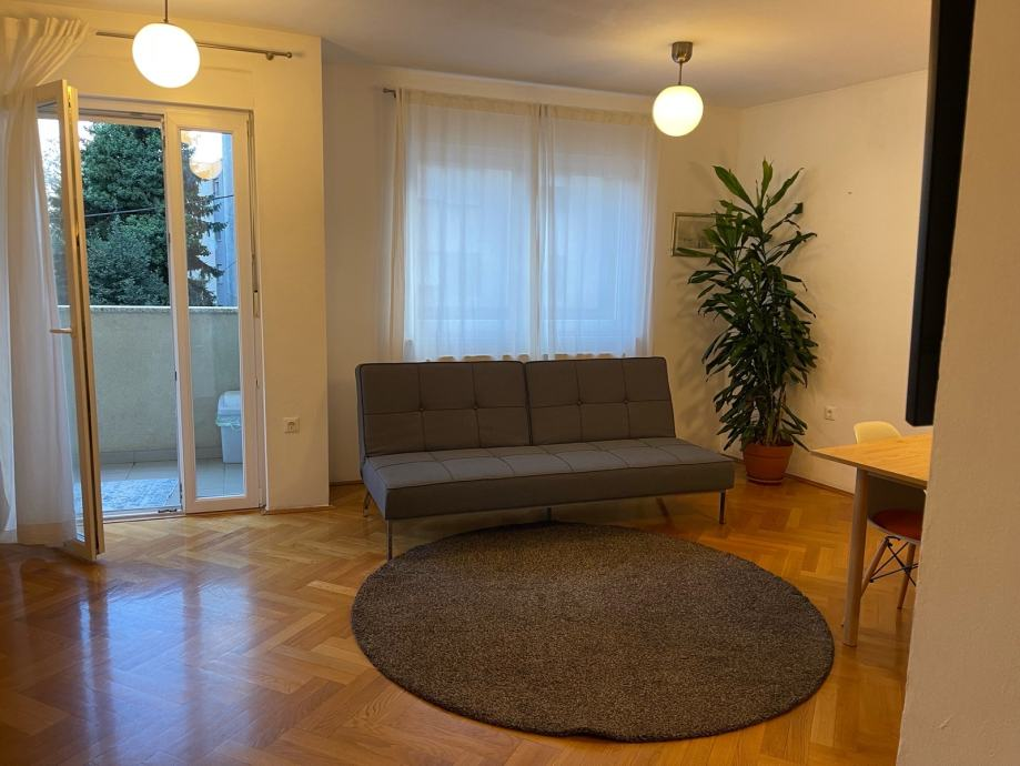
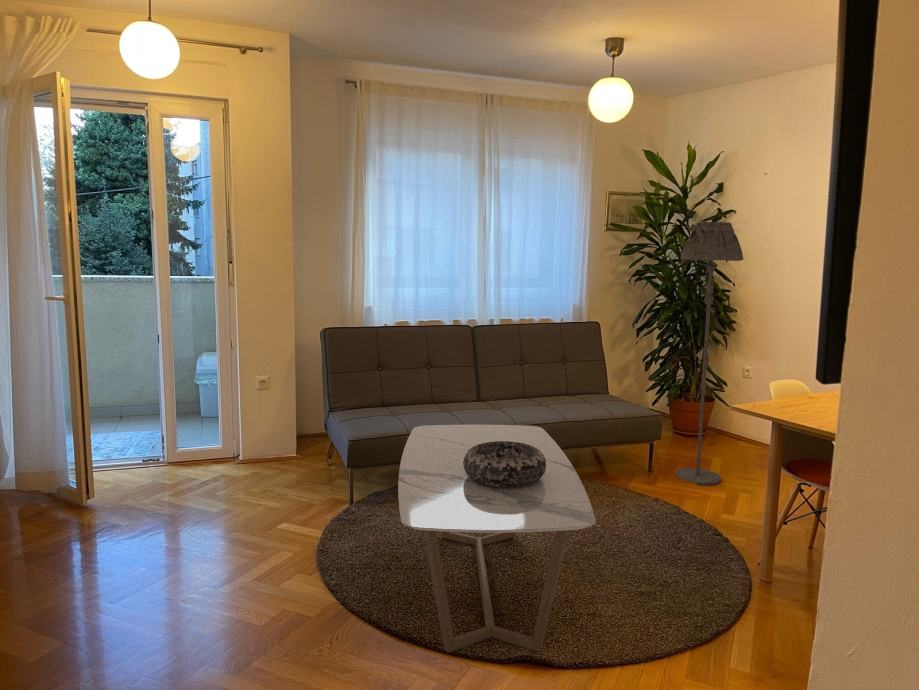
+ coffee table (485, 525)
+ decorative bowl (504, 463)
+ floor lamp (705, 353)
